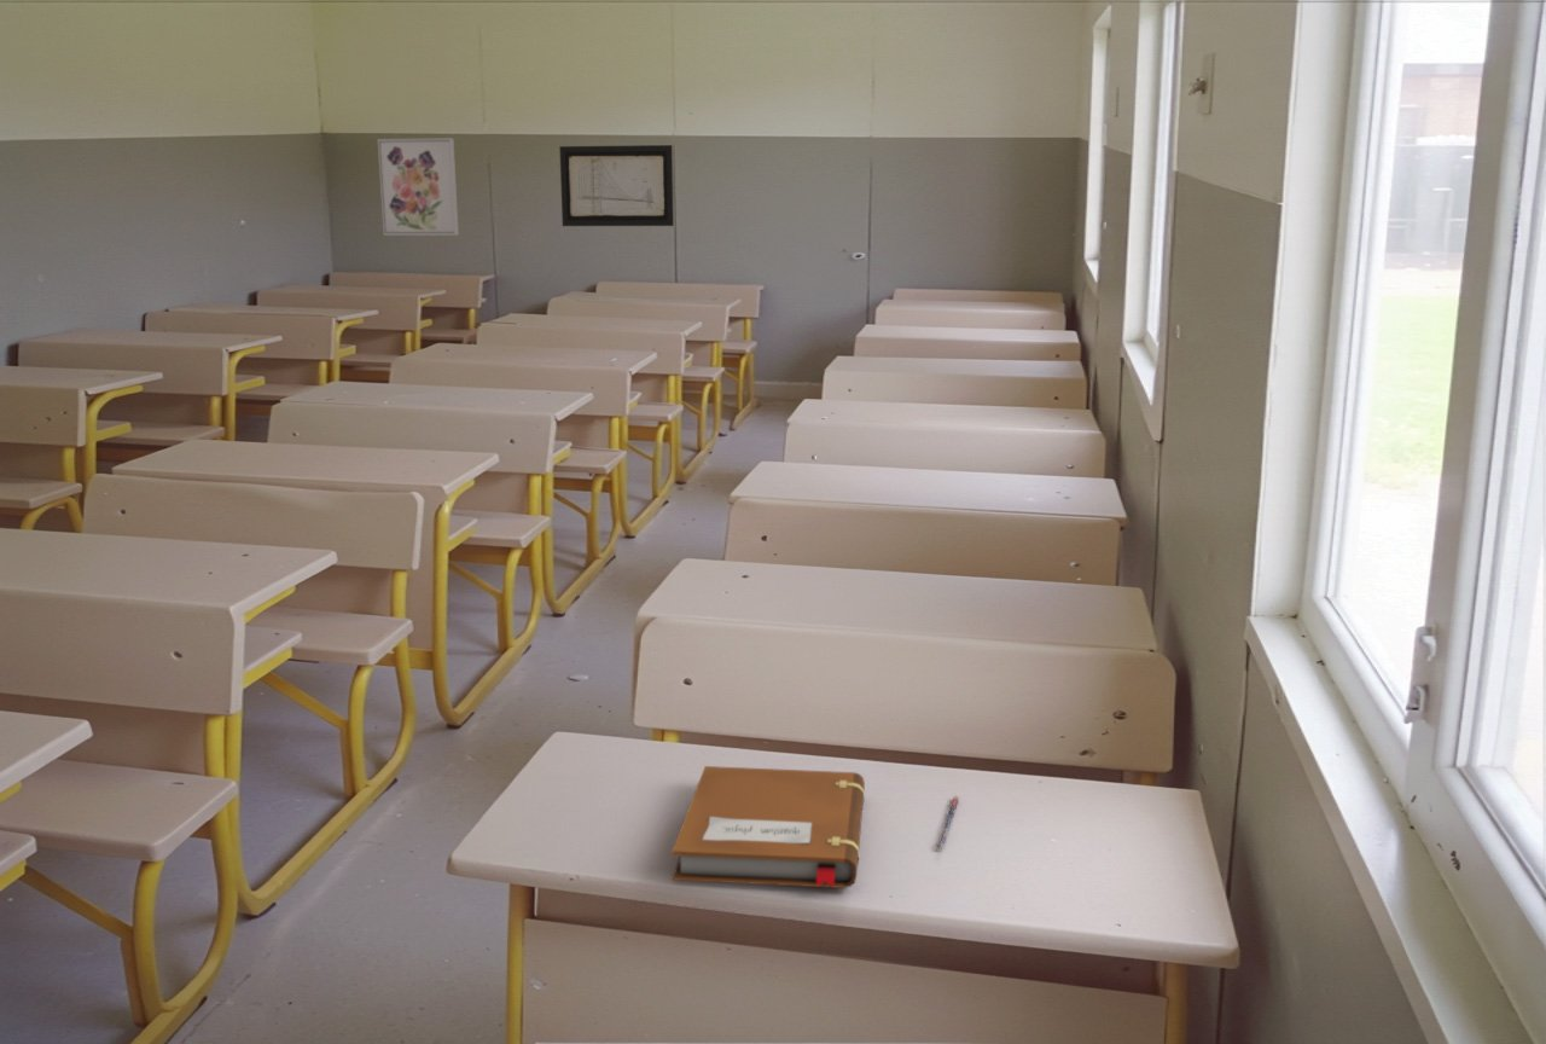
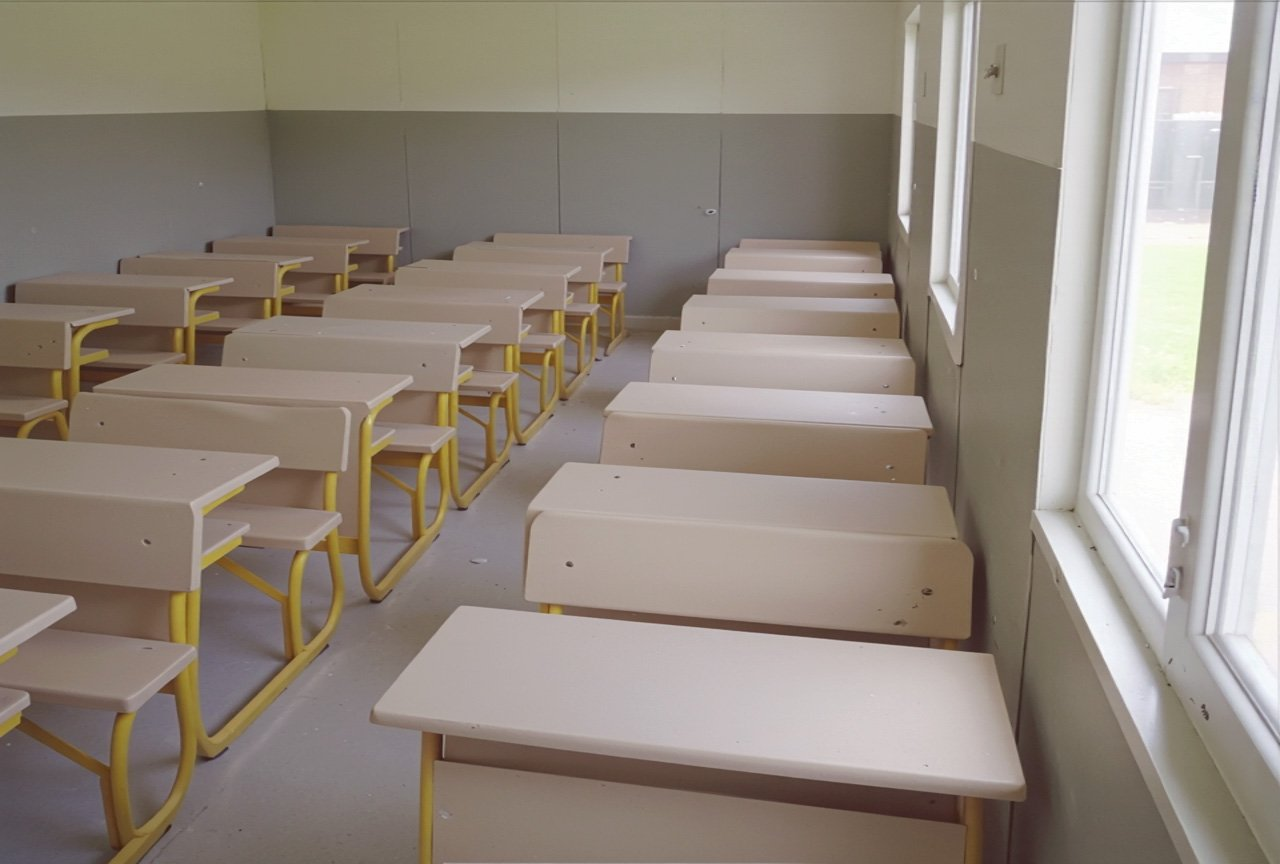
- notebook (774, 825)
- pen (948, 820)
- wall art (418, 187)
- wall art (616, 186)
